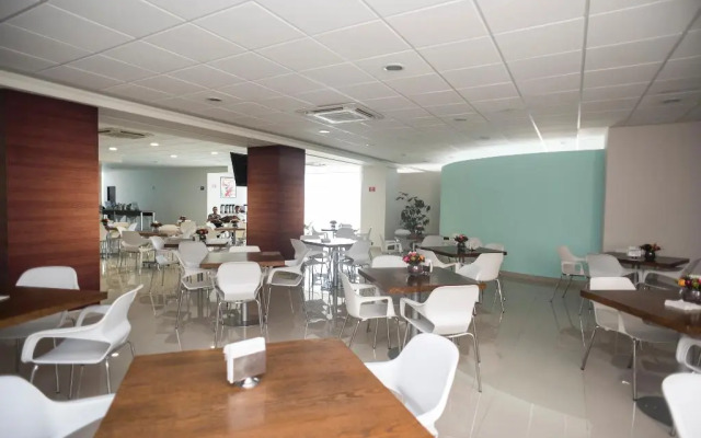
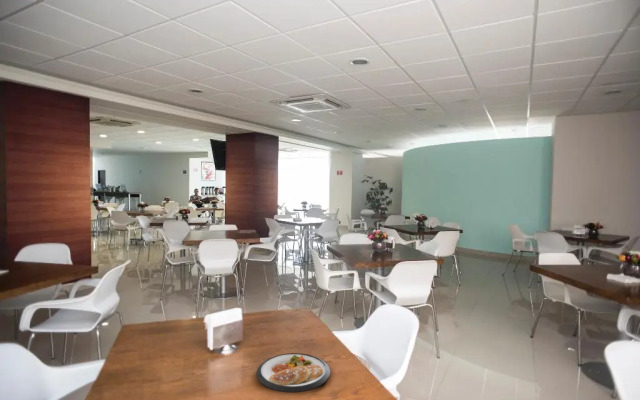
+ dish (293, 368)
